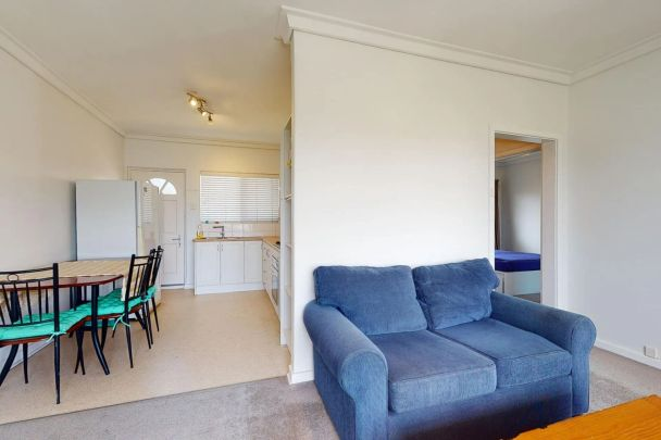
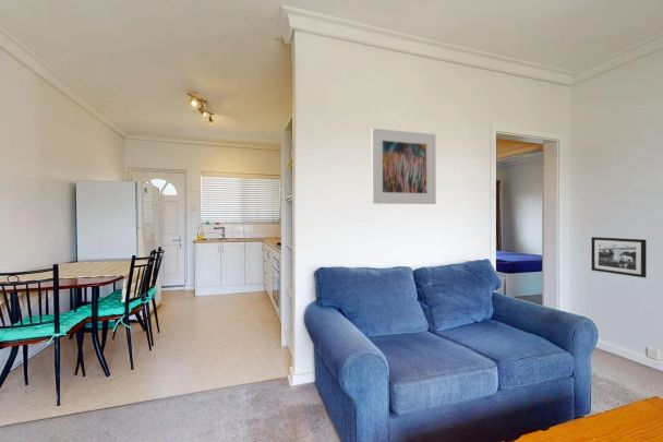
+ picture frame (616, 255)
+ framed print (405, 167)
